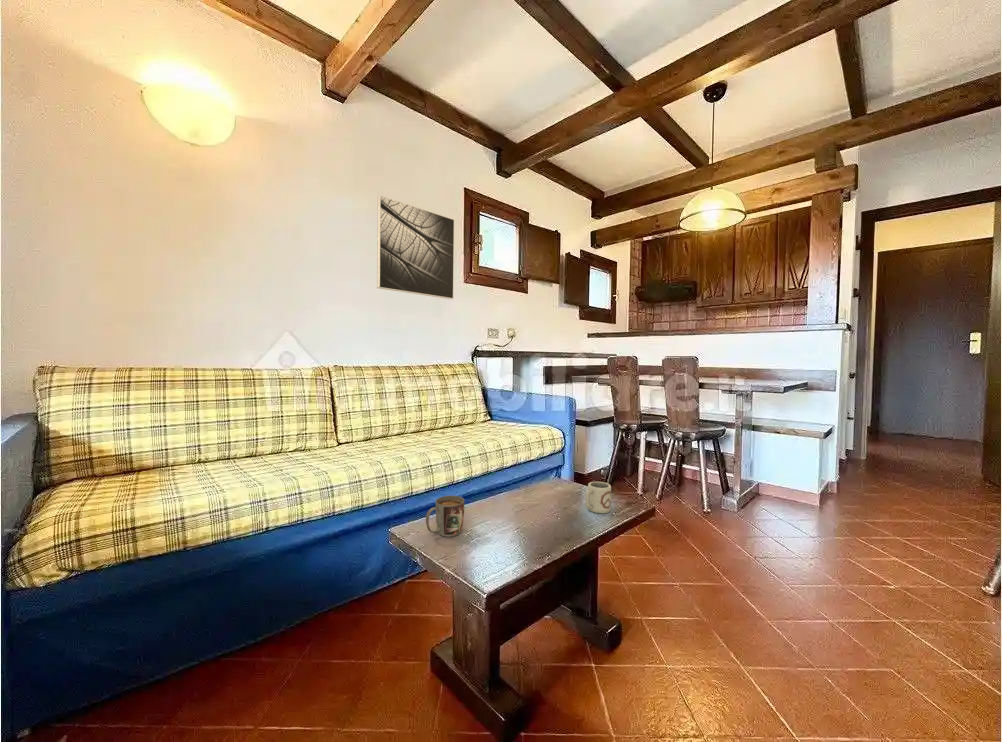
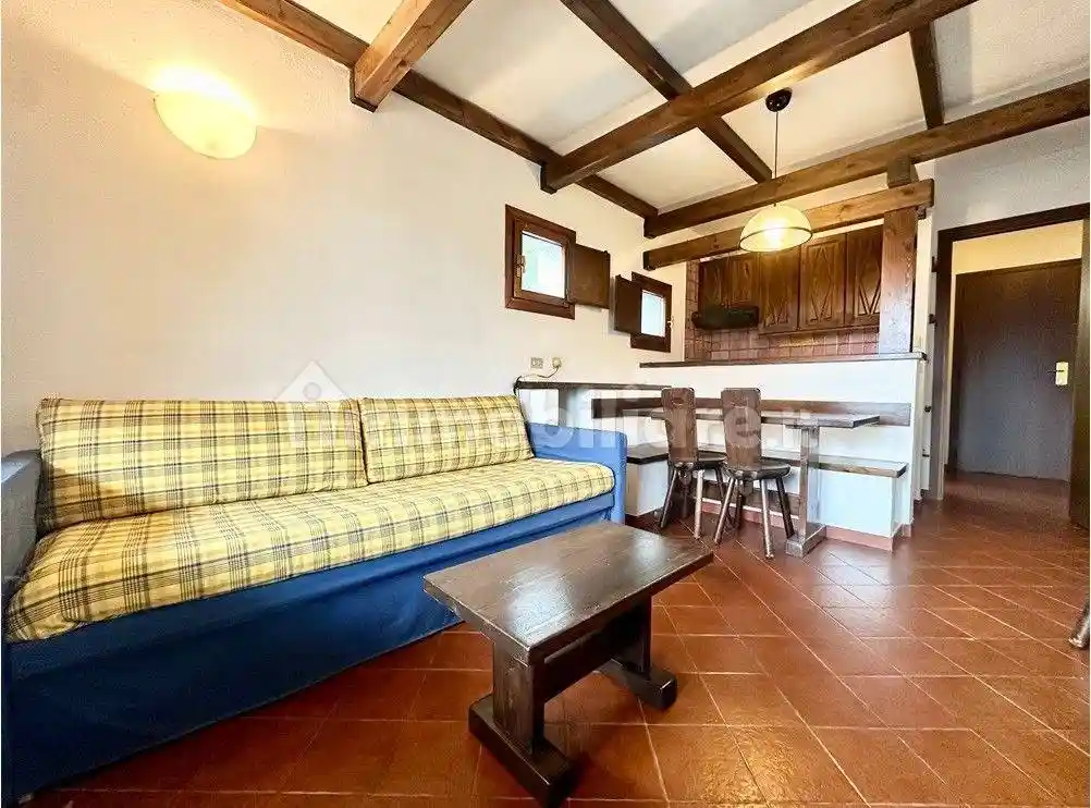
- mug (444, 517)
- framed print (418, 251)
- cup (596, 497)
